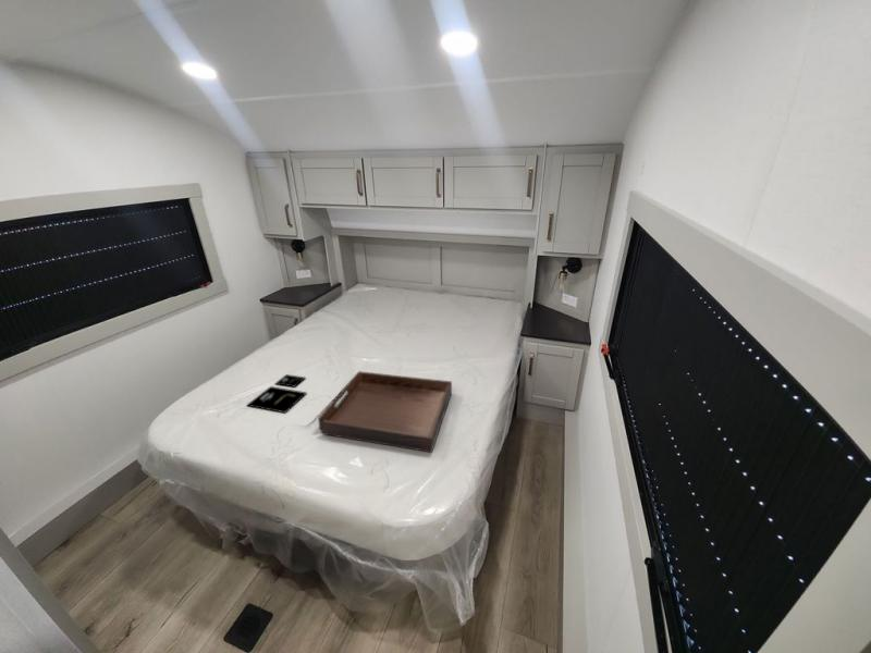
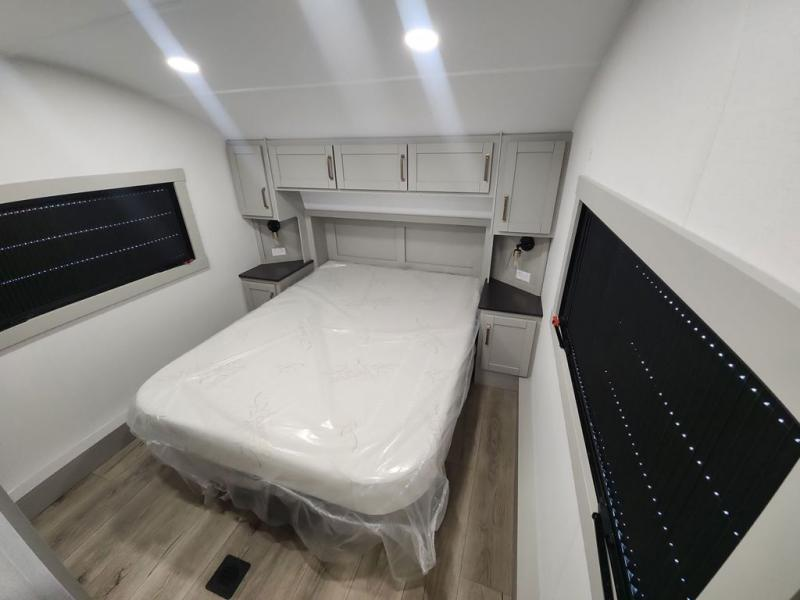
- serving tray (390, 405)
- award (285, 392)
